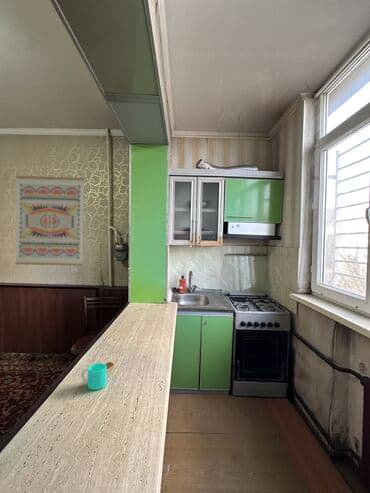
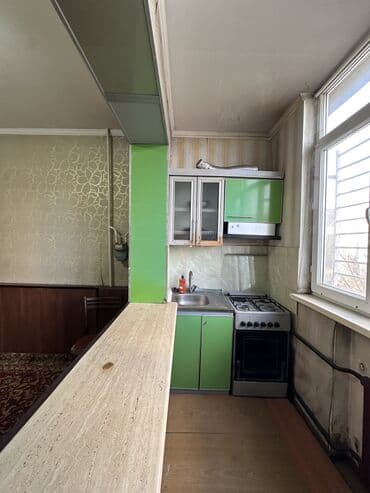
- cup (93, 375)
- wall art (49, 221)
